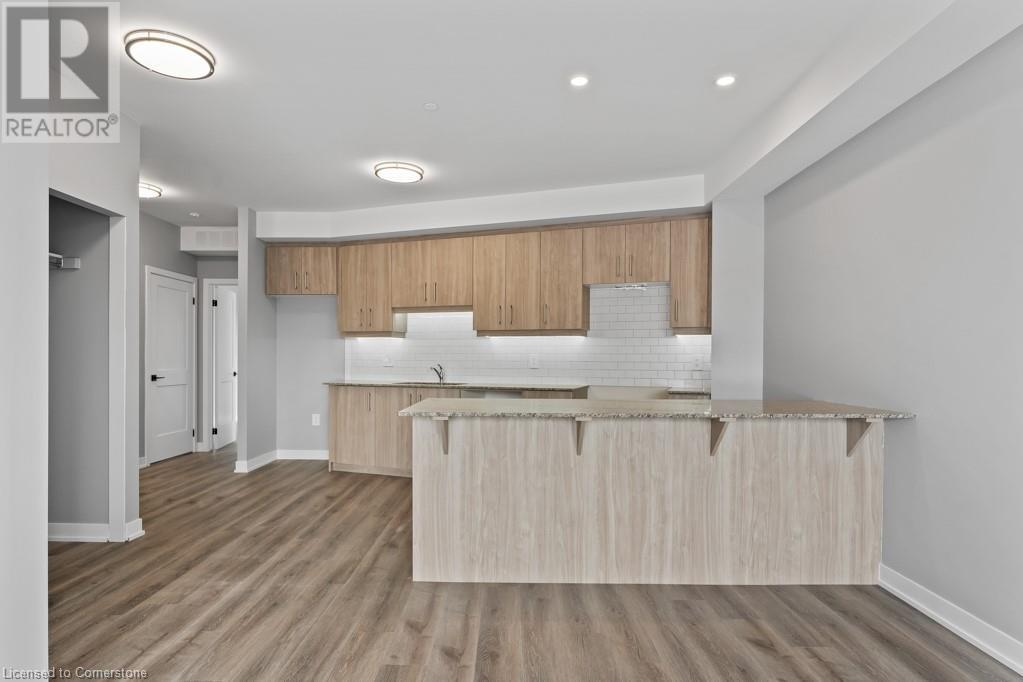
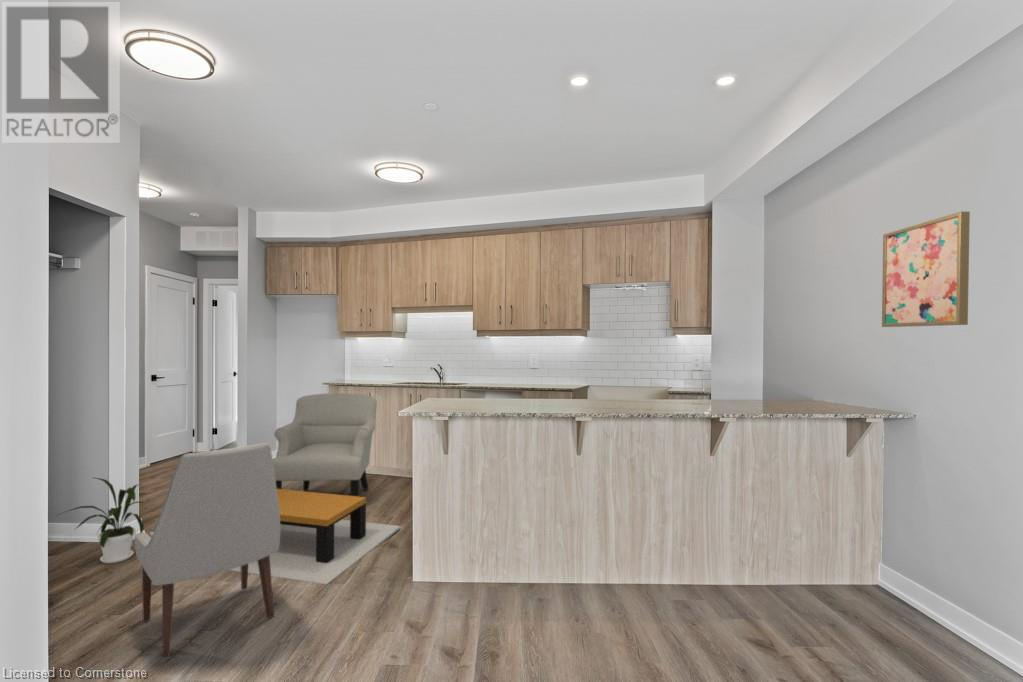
+ chair (212, 531)
+ house plant (114, 519)
+ wall art (921, 275)
+ coffee table (287, 522)
+ chair (327, 447)
